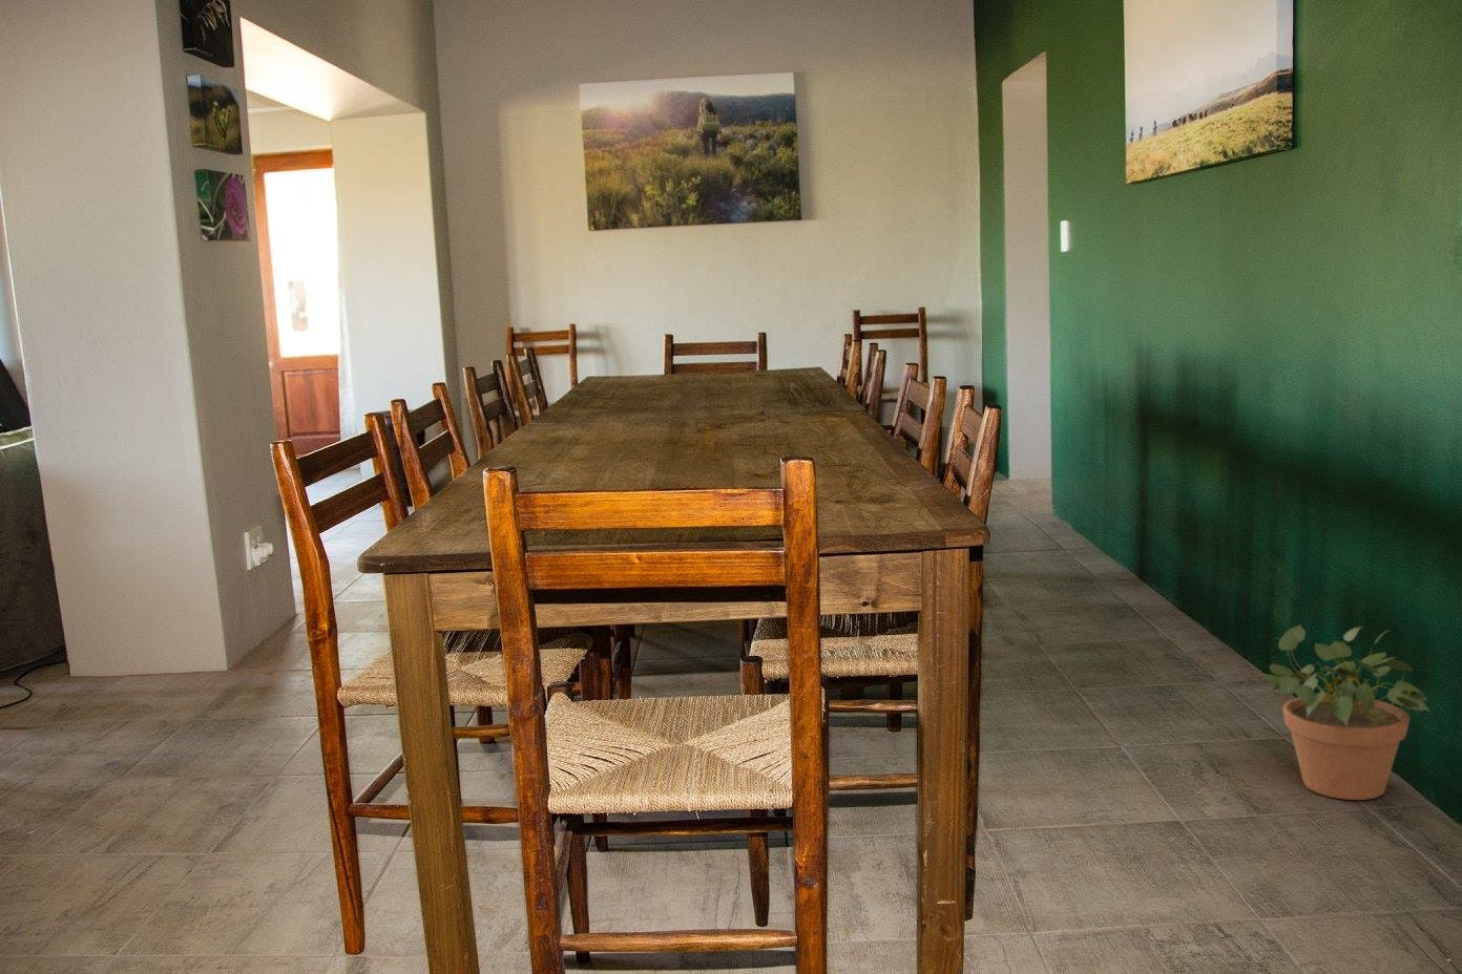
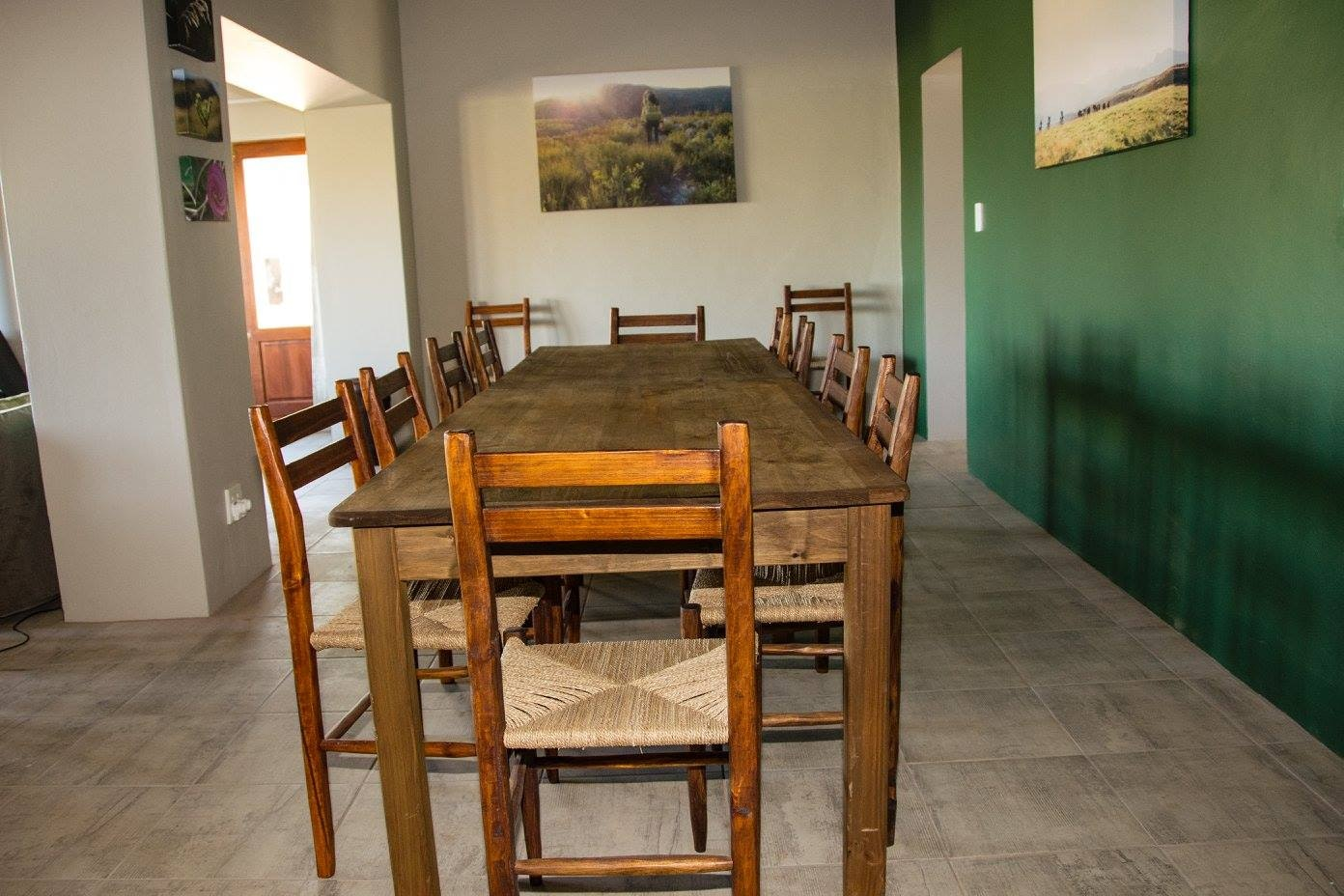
- potted plant (1355, 715)
